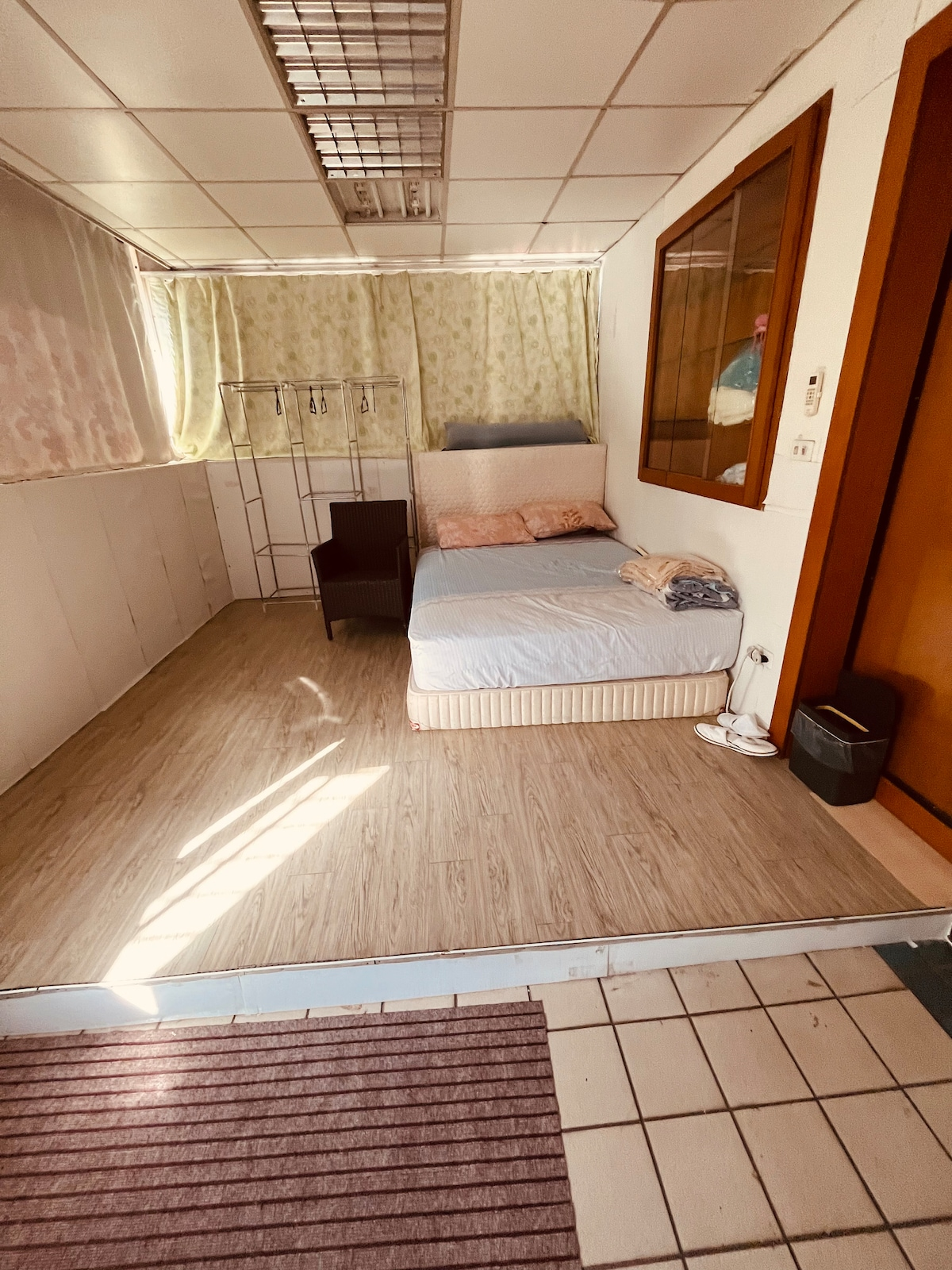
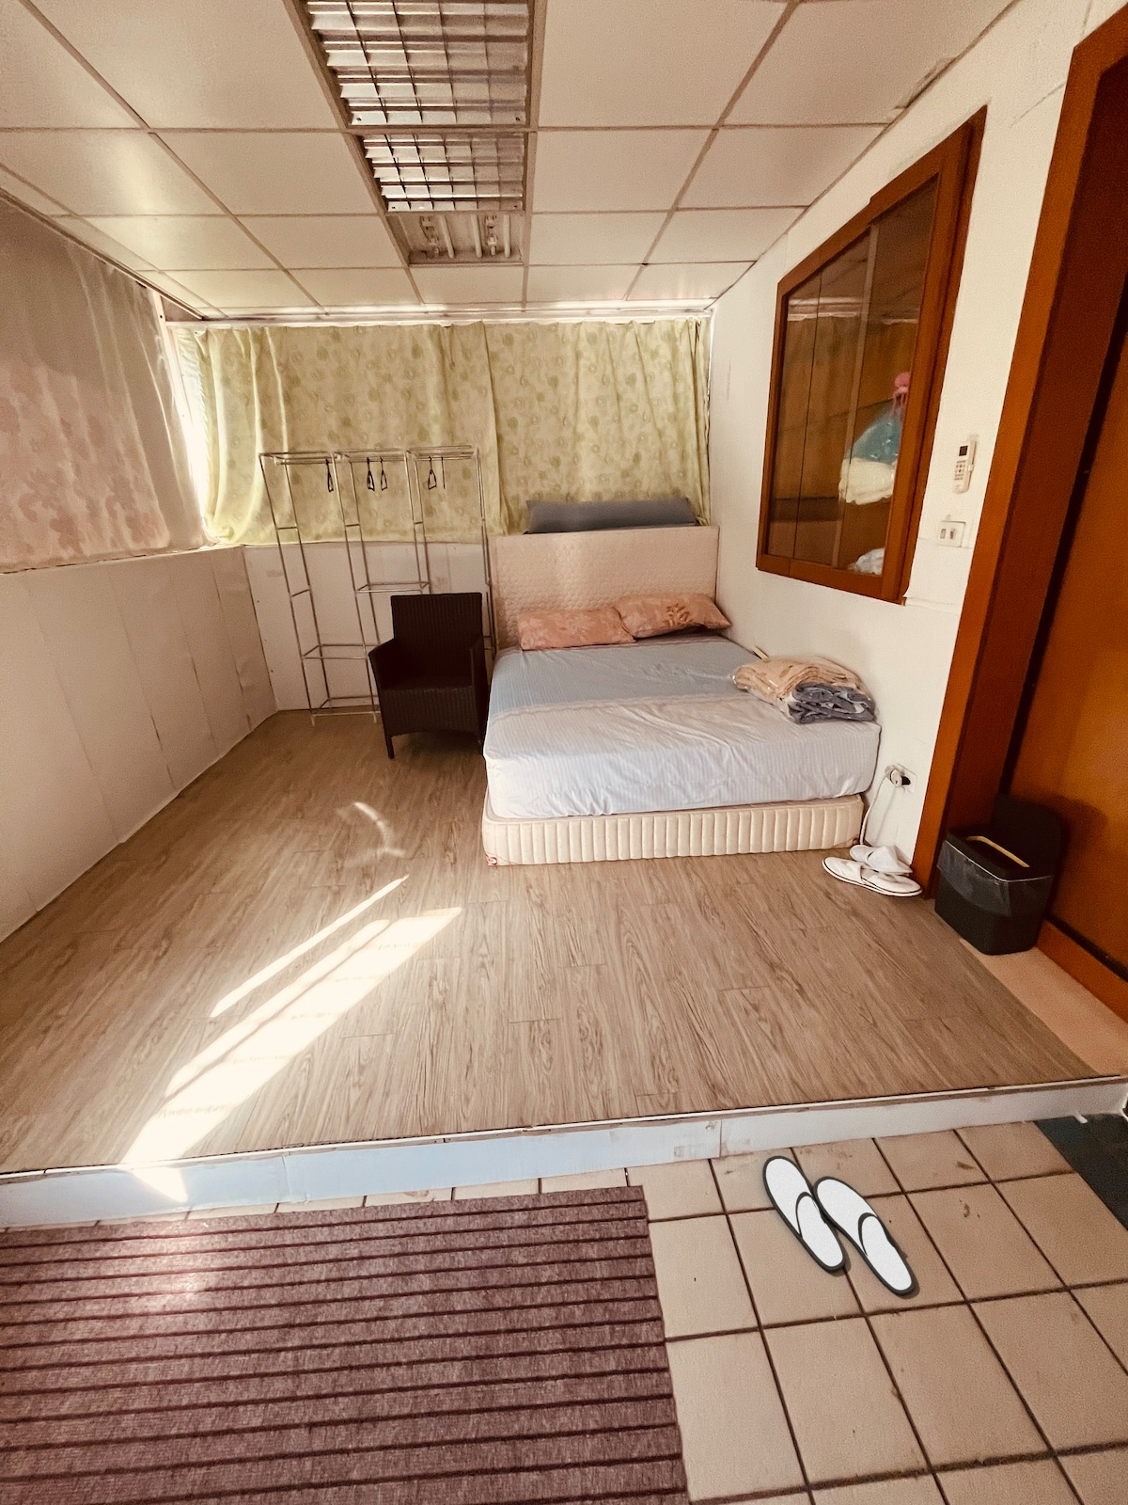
+ slippers (832, 1212)
